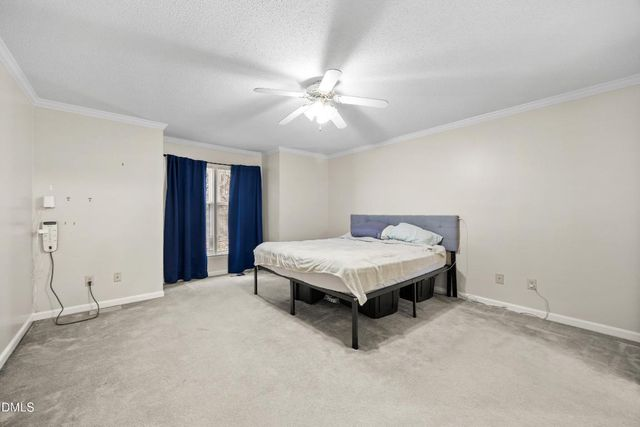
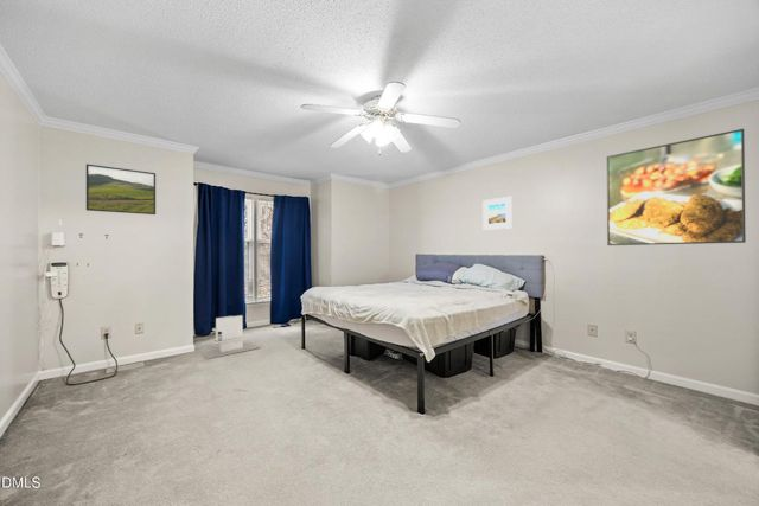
+ fireplace (229, 333)
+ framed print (122, 191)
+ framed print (666, 193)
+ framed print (497, 213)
